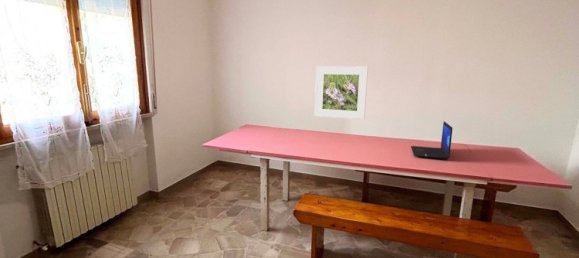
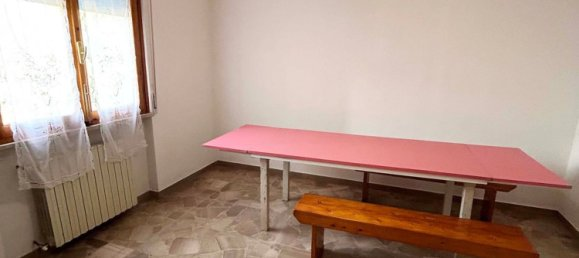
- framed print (340, 92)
- laptop (430, 147)
